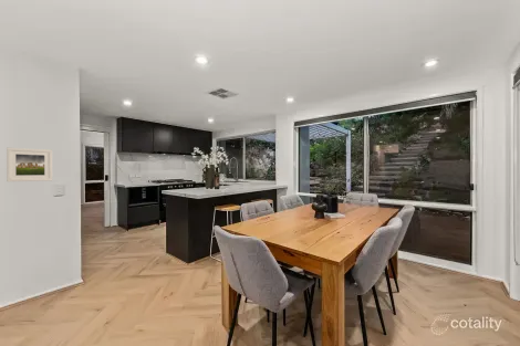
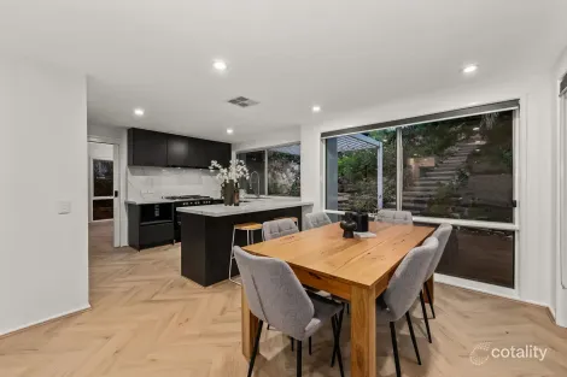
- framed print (30, 165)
